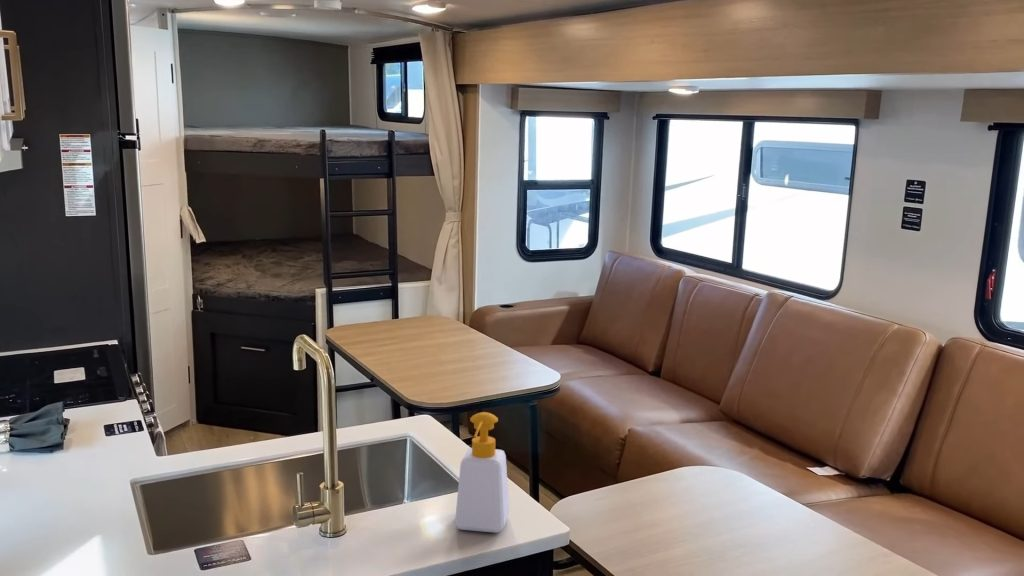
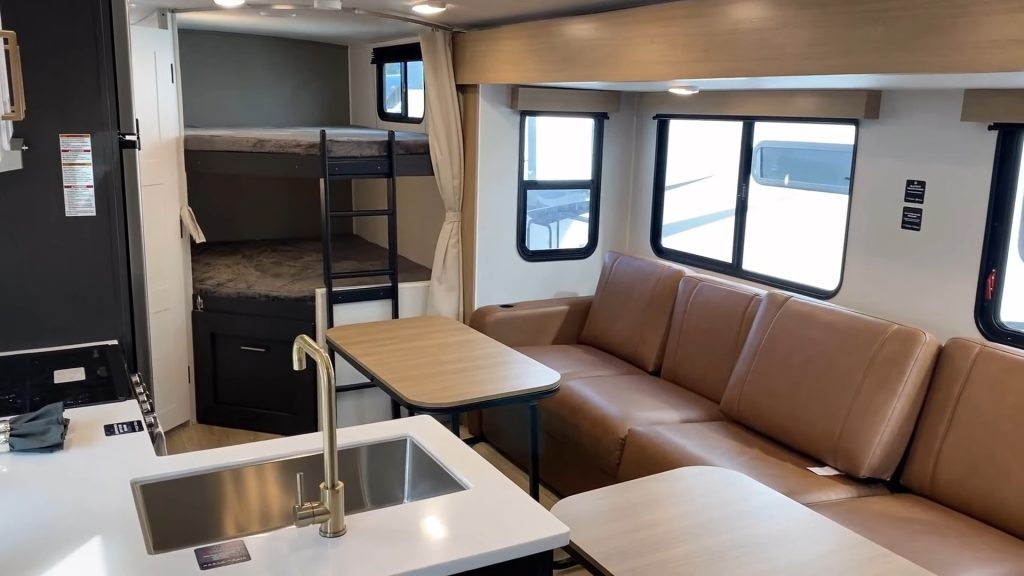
- soap bottle (481, 472)
